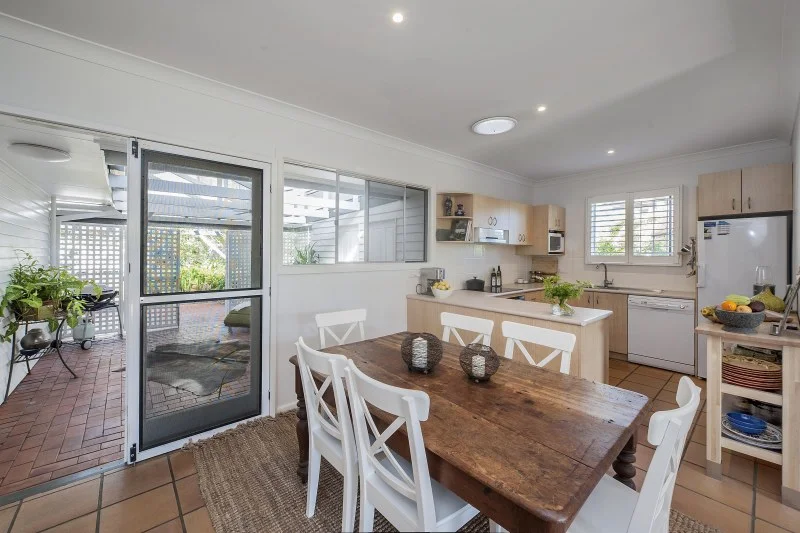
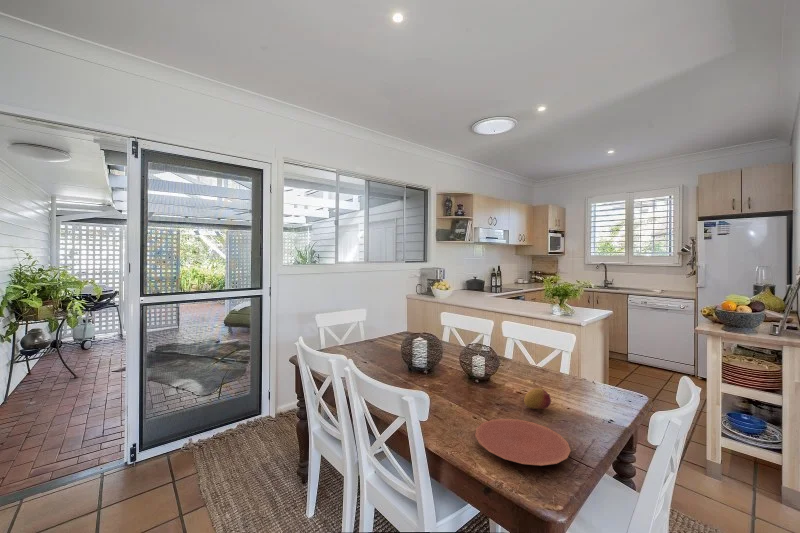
+ plate (520, 442)
+ fruit (537, 398)
